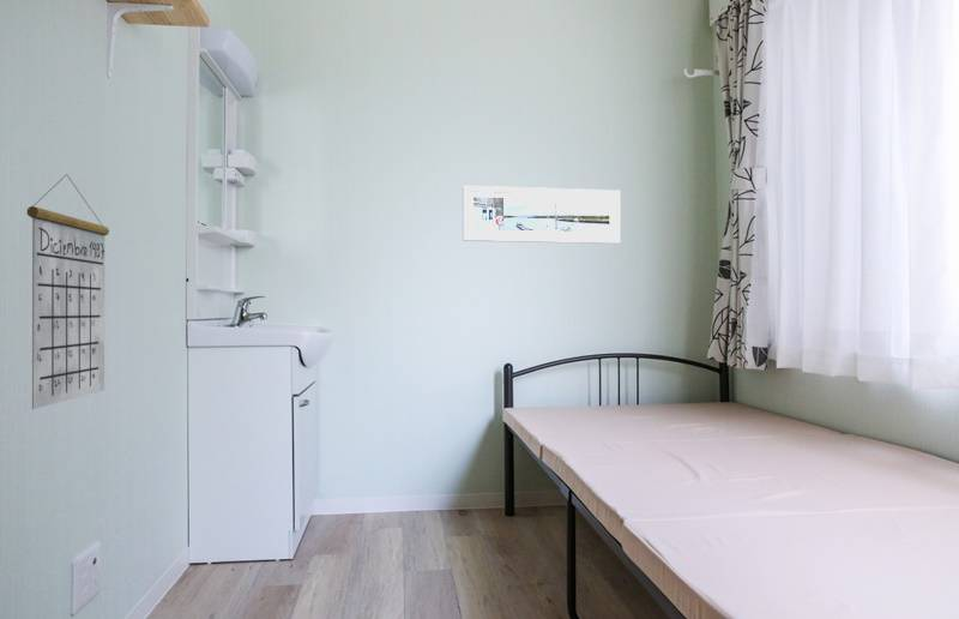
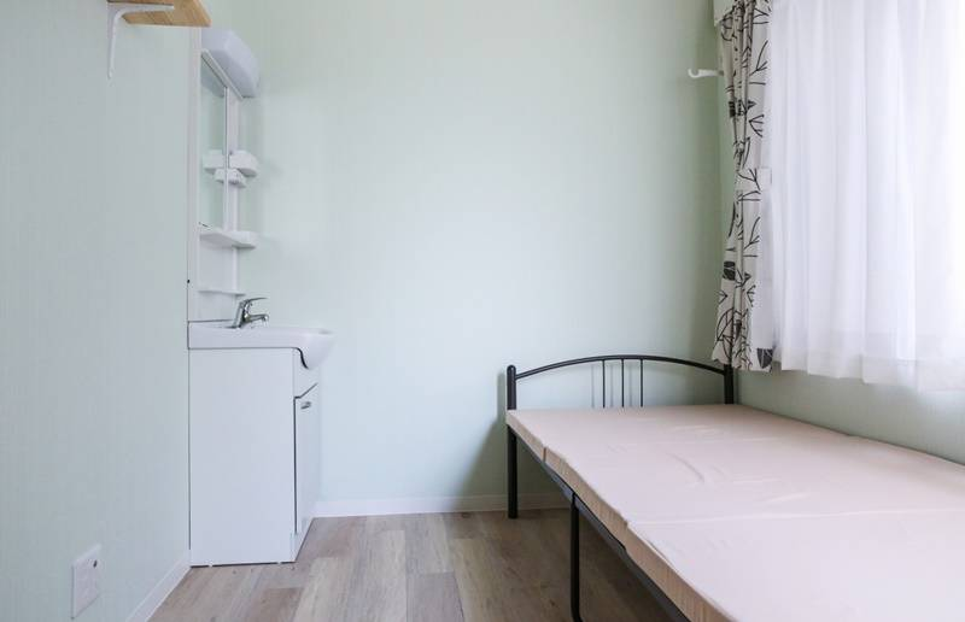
- calendar (72, 286)
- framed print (542, 215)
